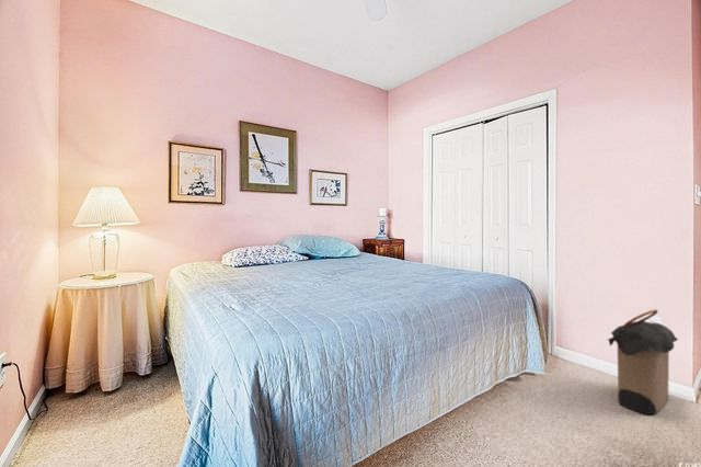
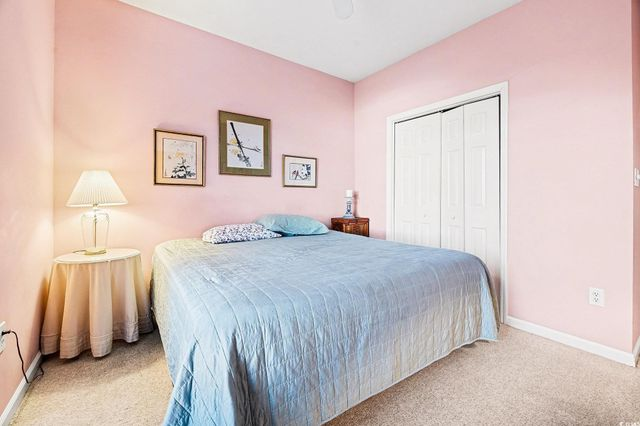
- laundry hamper (641, 352)
